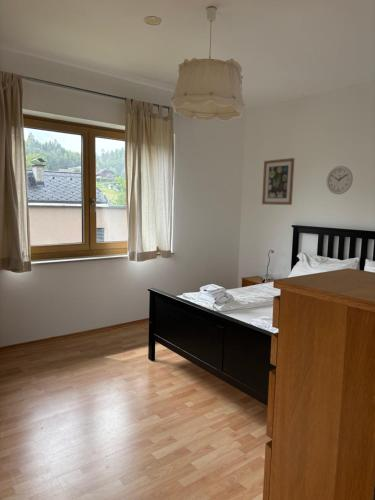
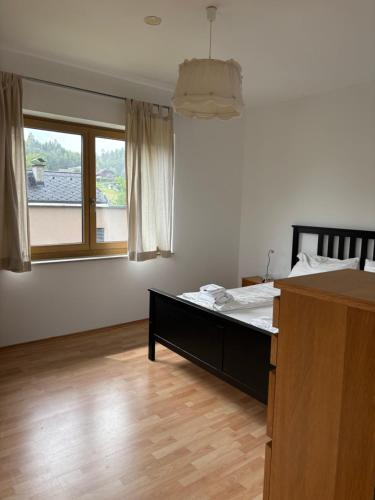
- wall clock (338, 180)
- wall art (277, 182)
